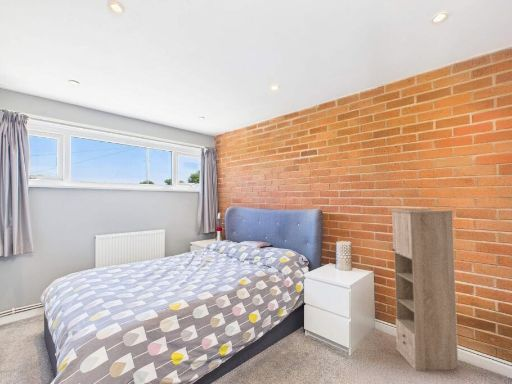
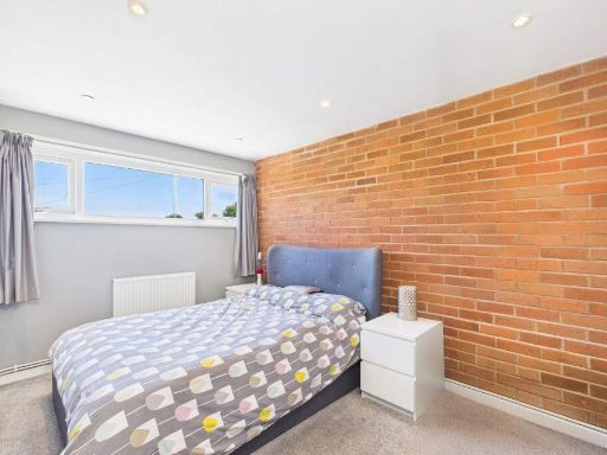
- storage cabinet (422, 284)
